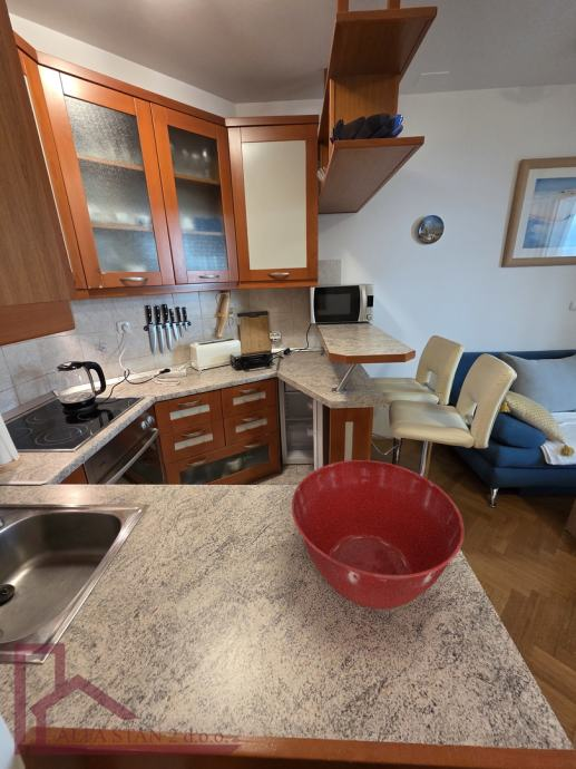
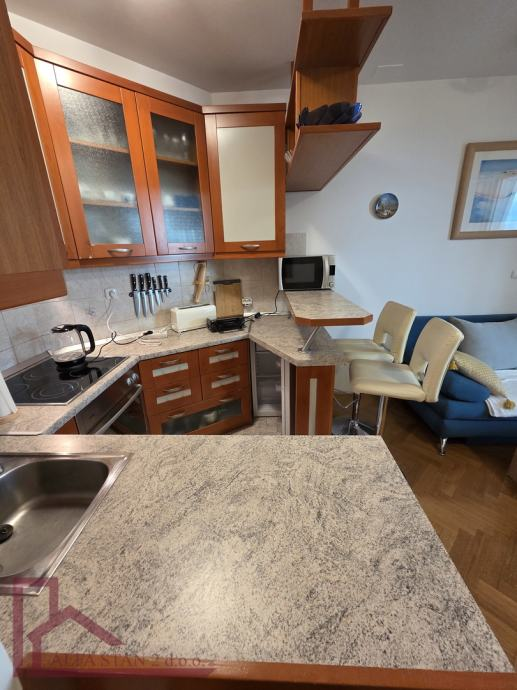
- mixing bowl (370, 537)
